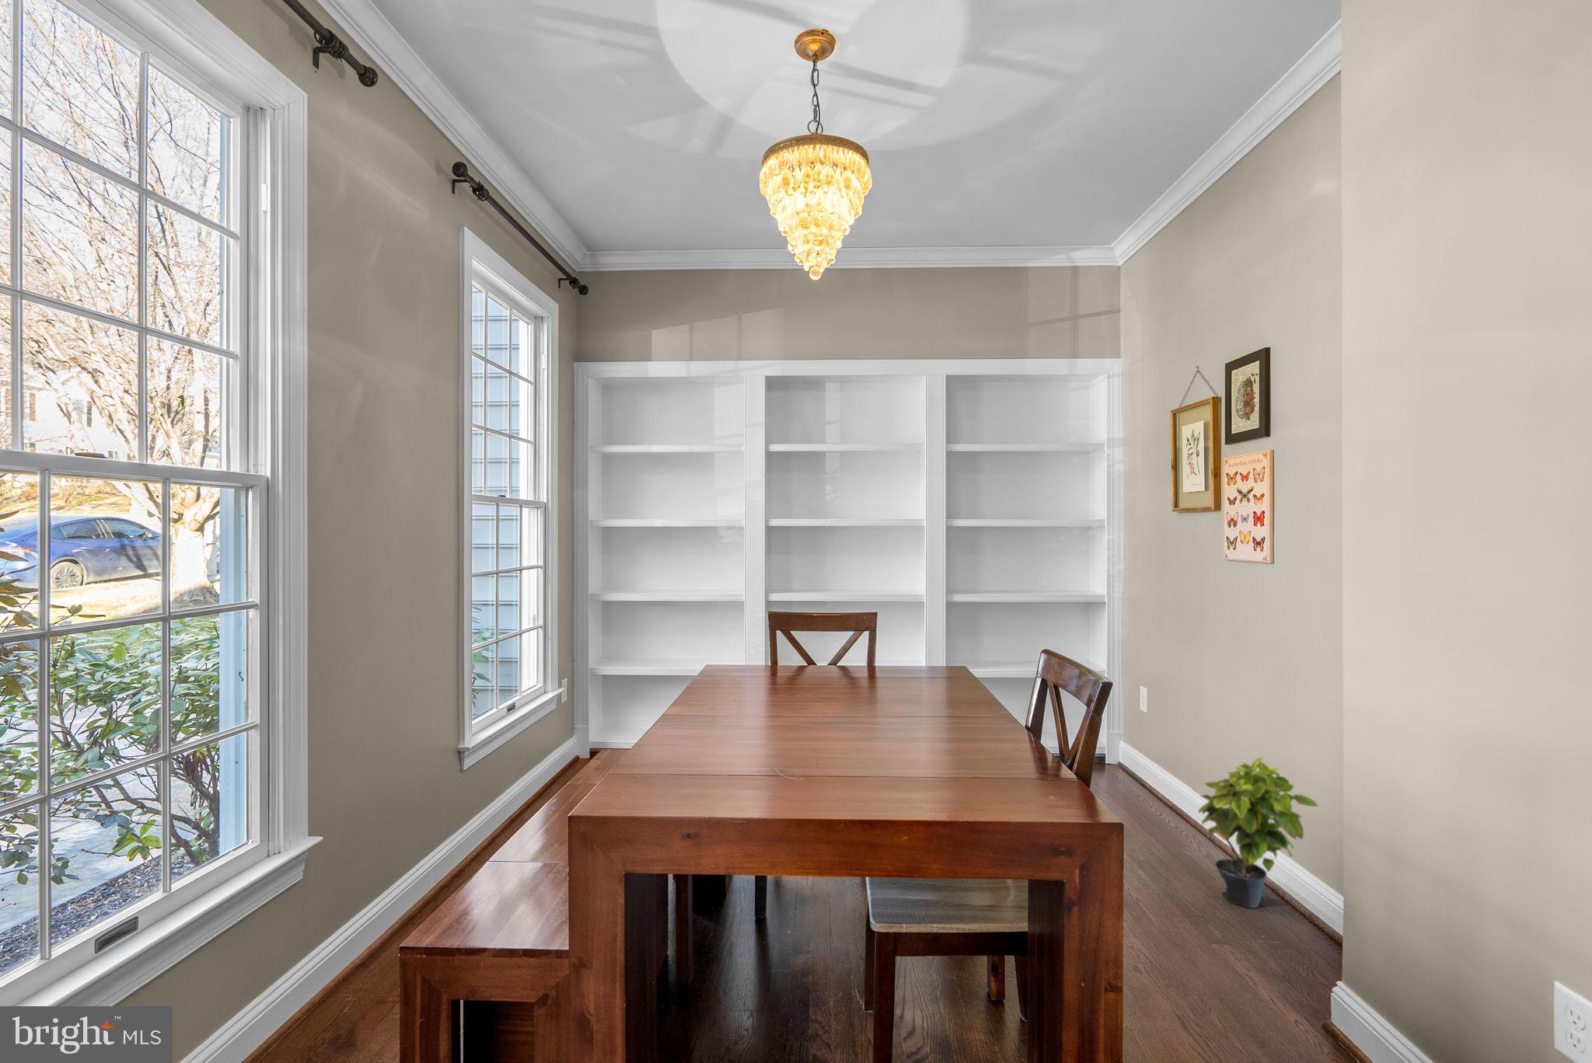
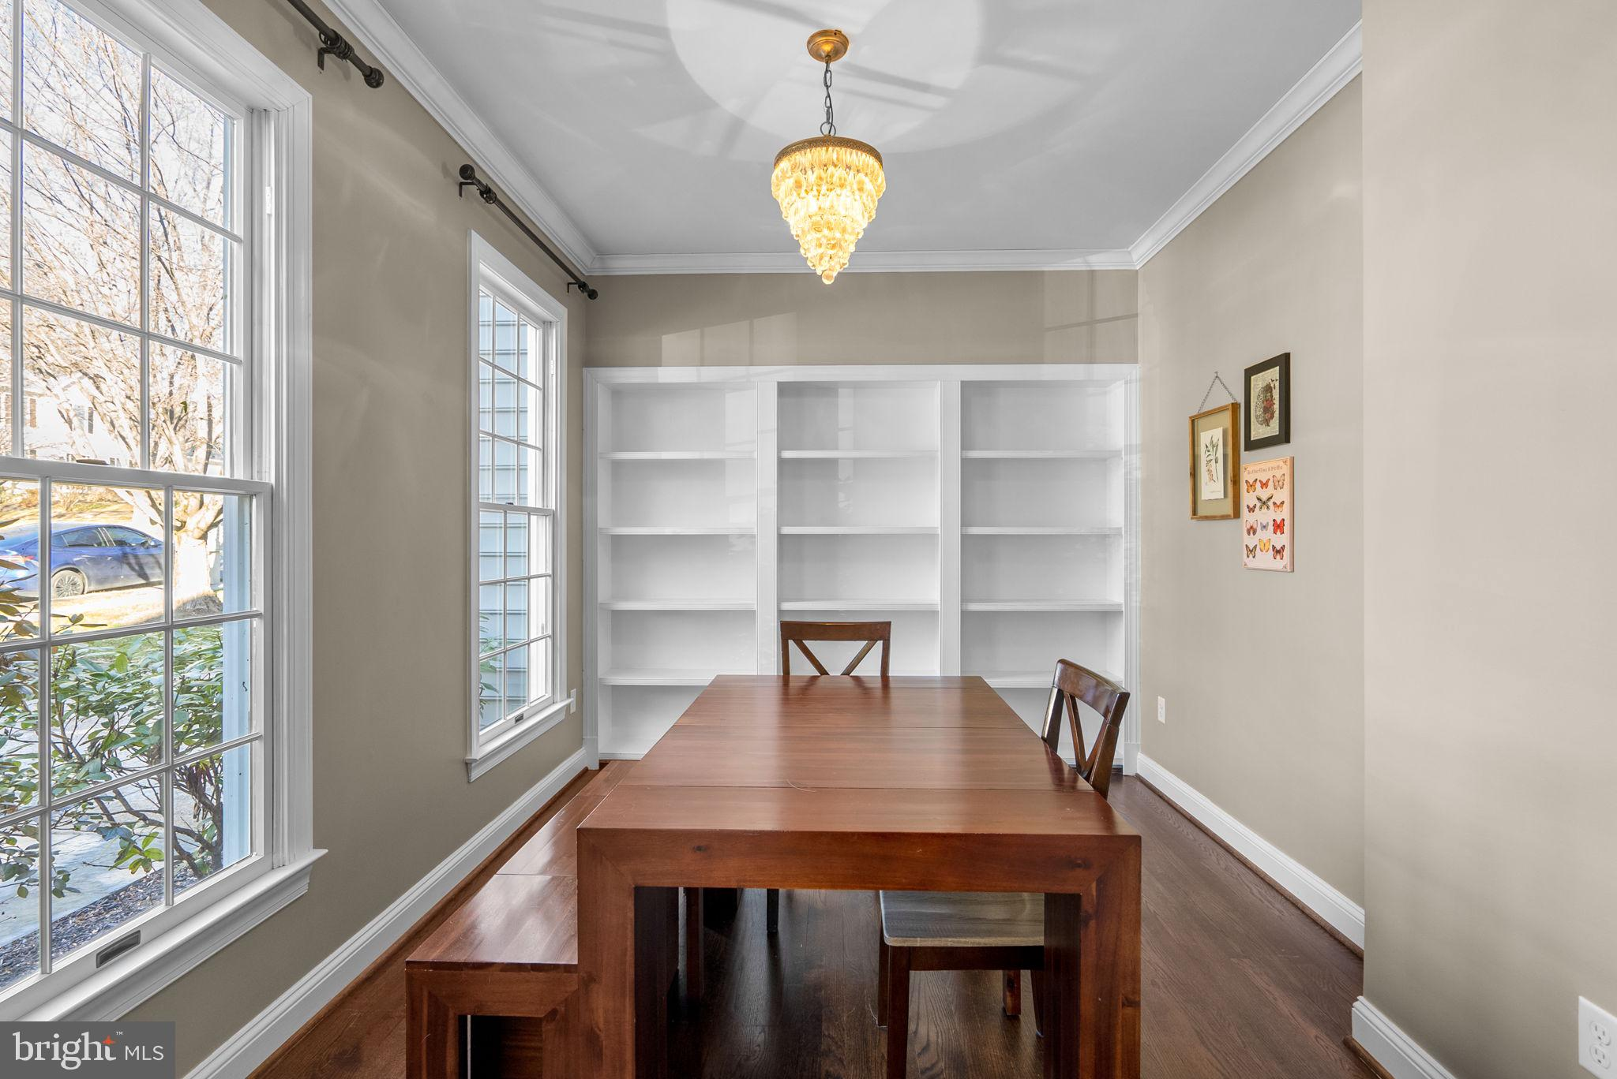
- potted plant (1248, 830)
